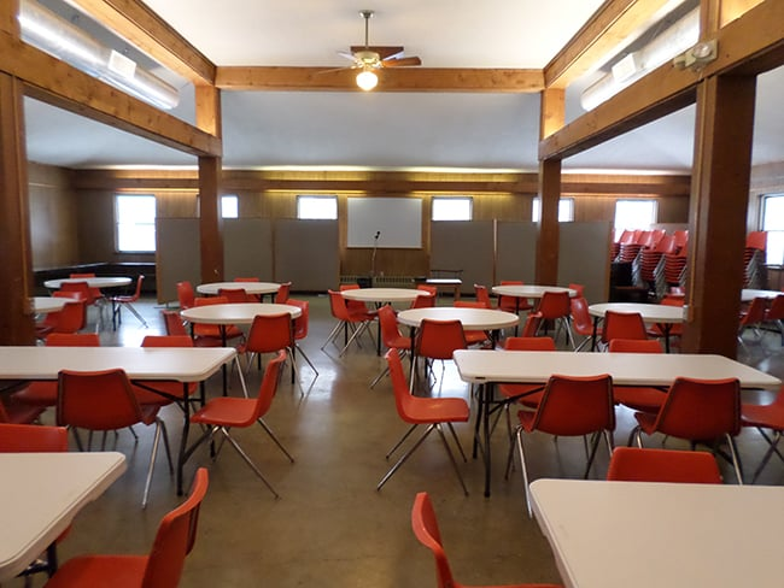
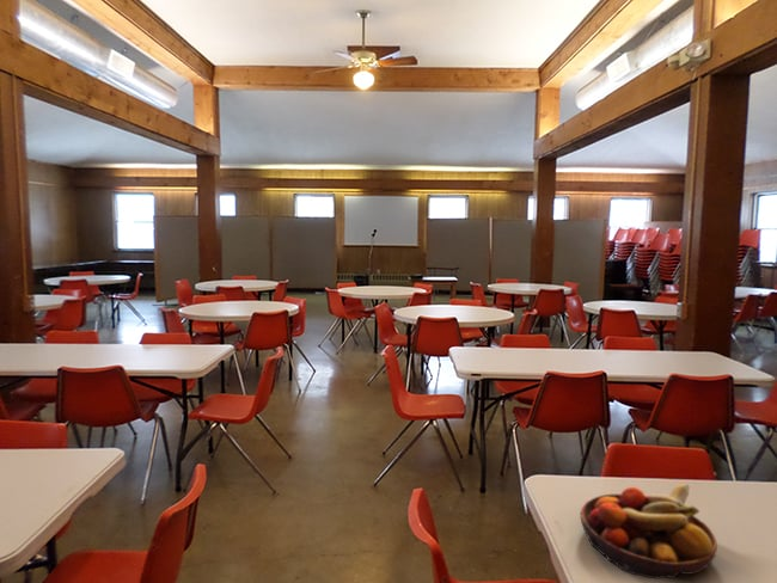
+ fruit bowl (644, 518)
